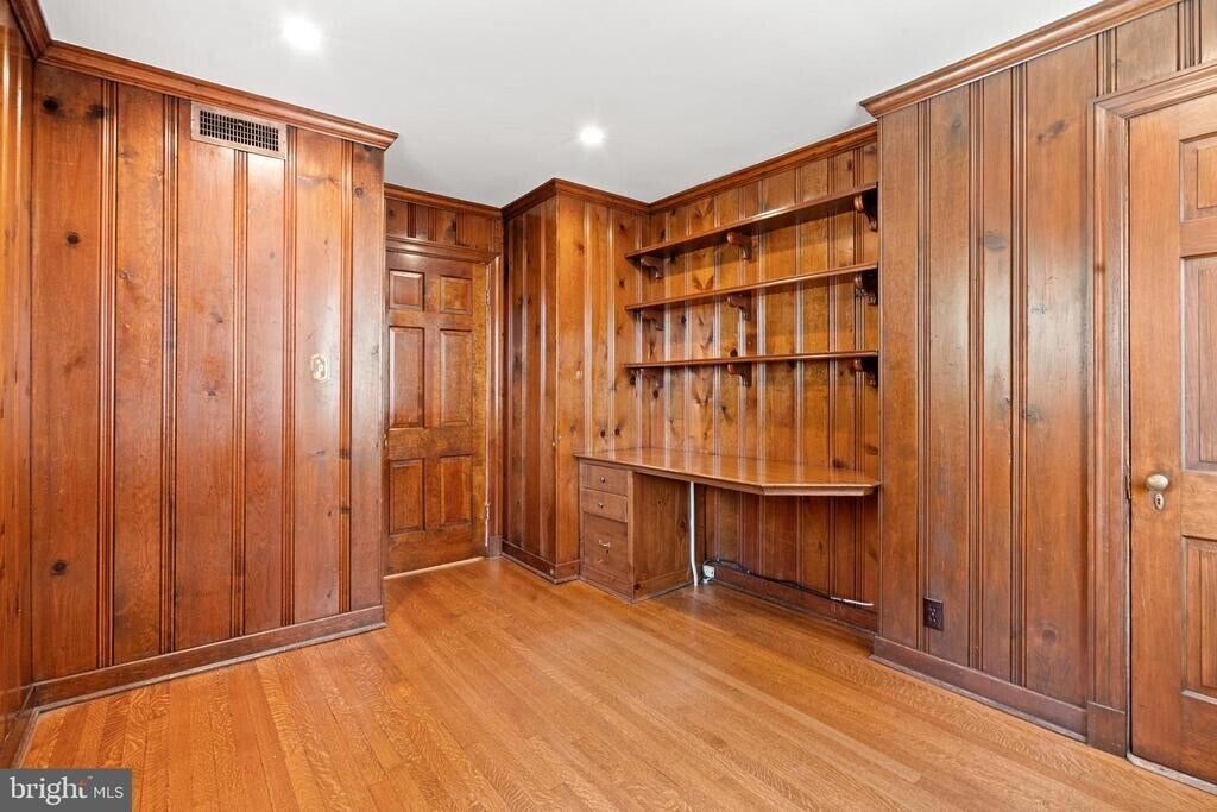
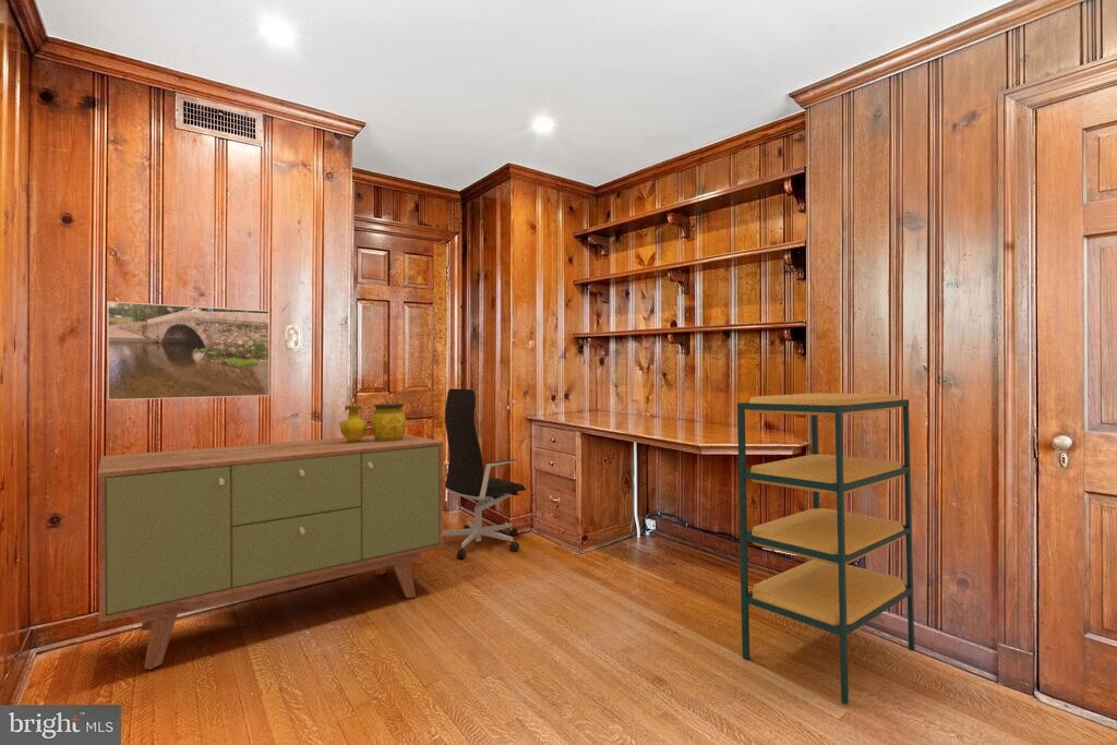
+ office chair (480, 465)
+ shelving unit (827, 522)
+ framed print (194, 351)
+ decorative vase (373, 422)
+ sideboard (288, 530)
